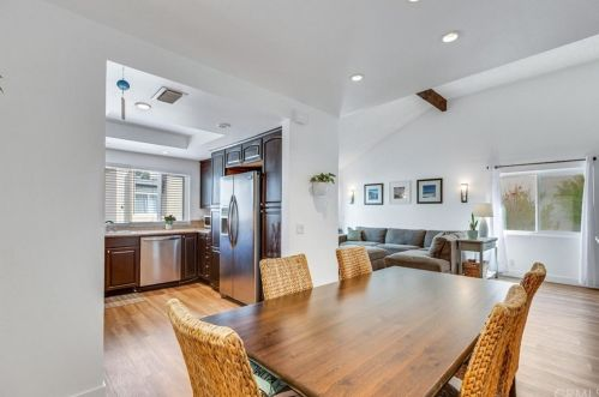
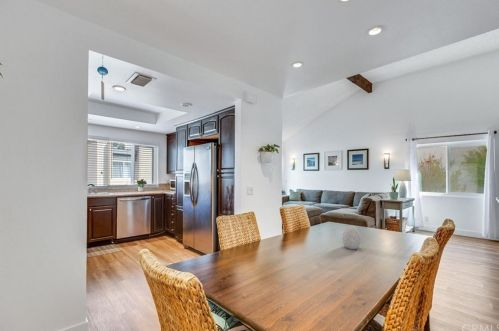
+ decorative egg (351, 236)
